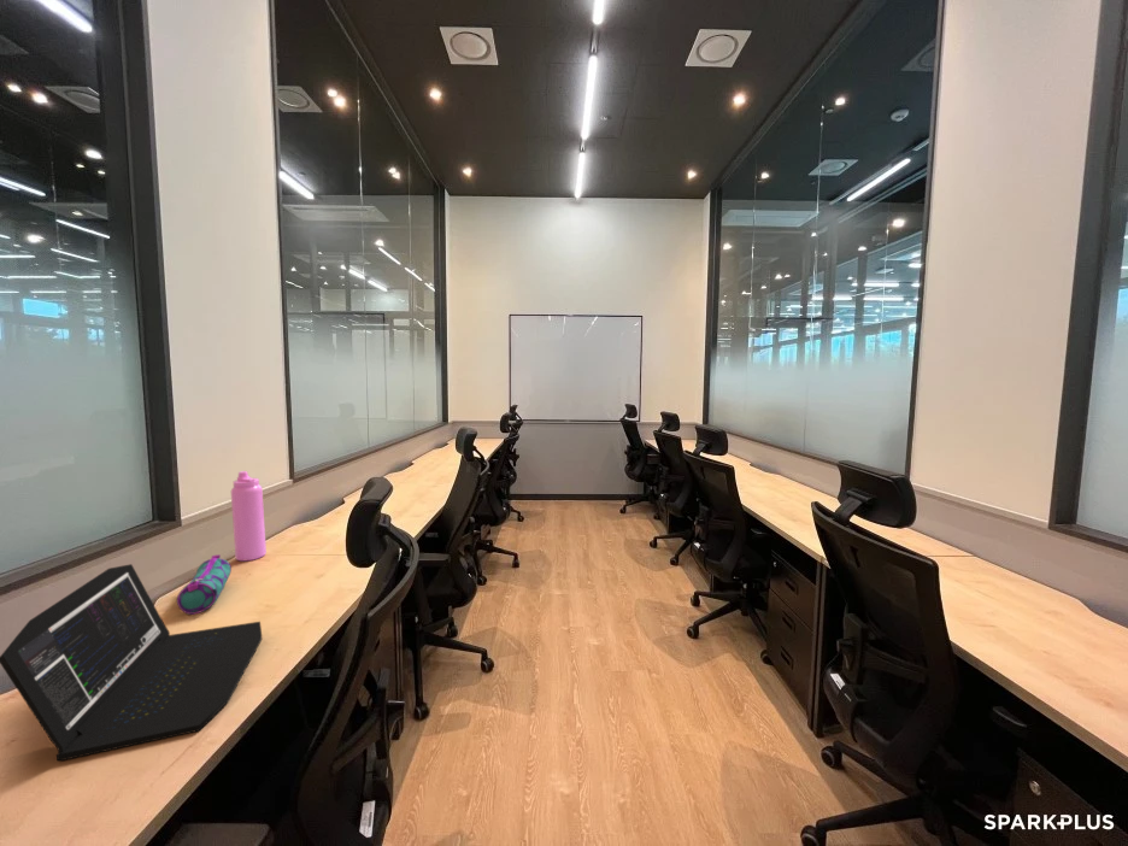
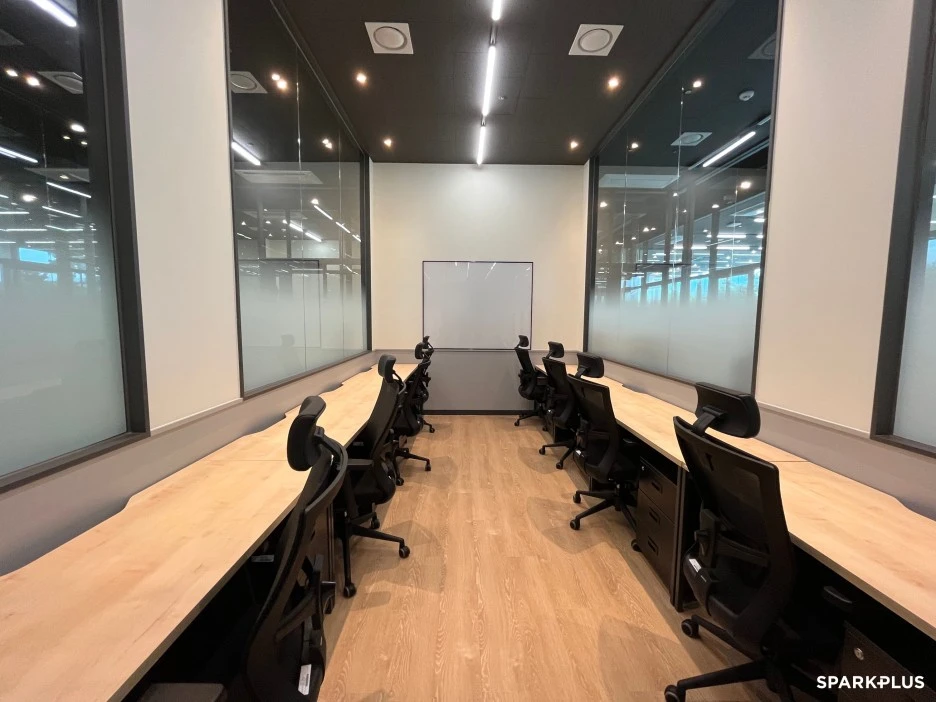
- pencil case (206, 583)
- water bottle (248, 515)
- laptop (164, 634)
